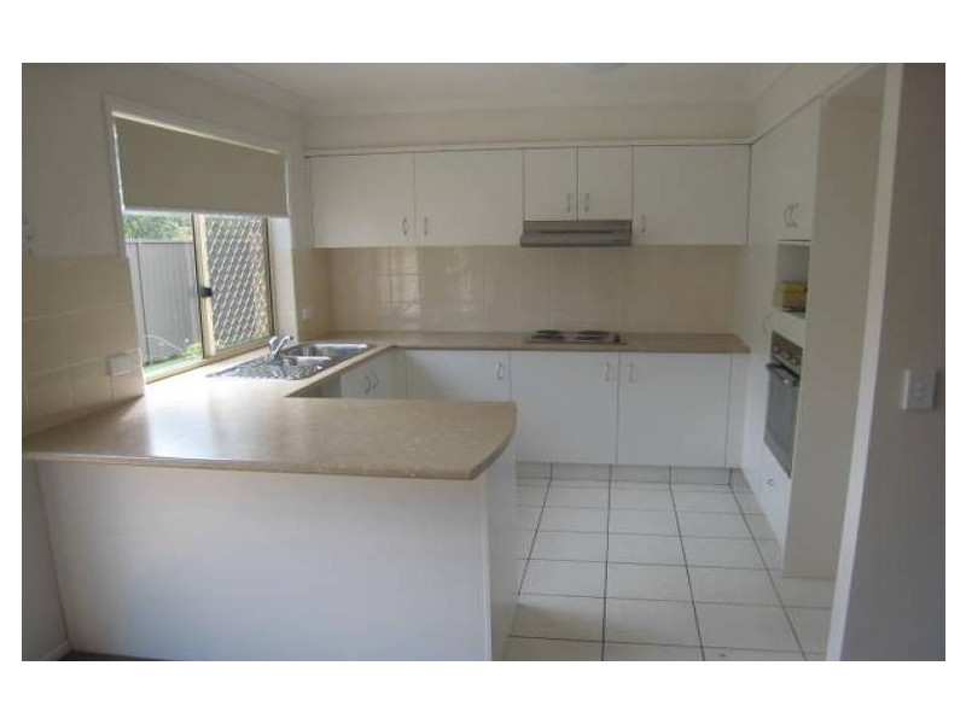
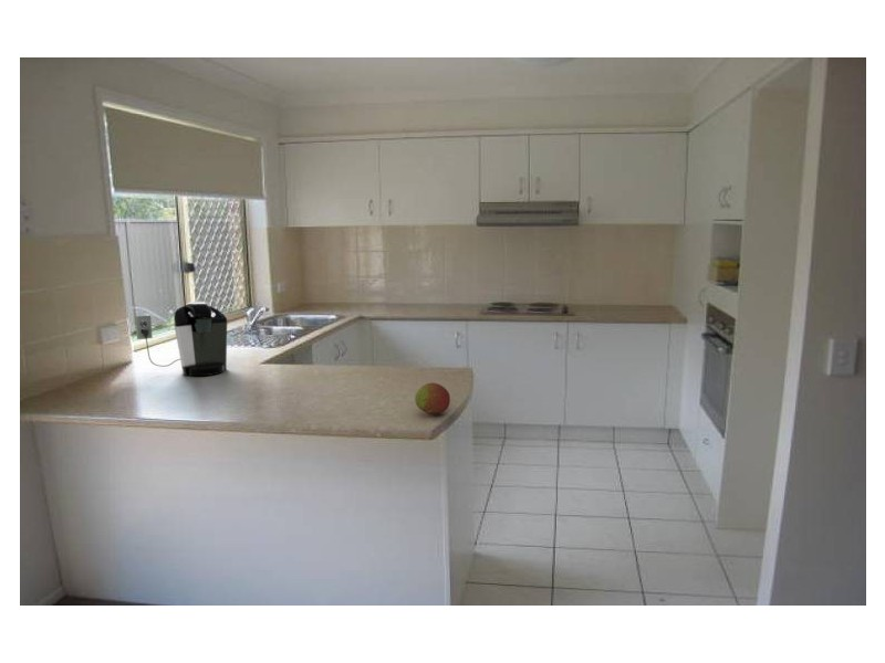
+ coffee maker (186, 338)
+ fruit (433, 399)
